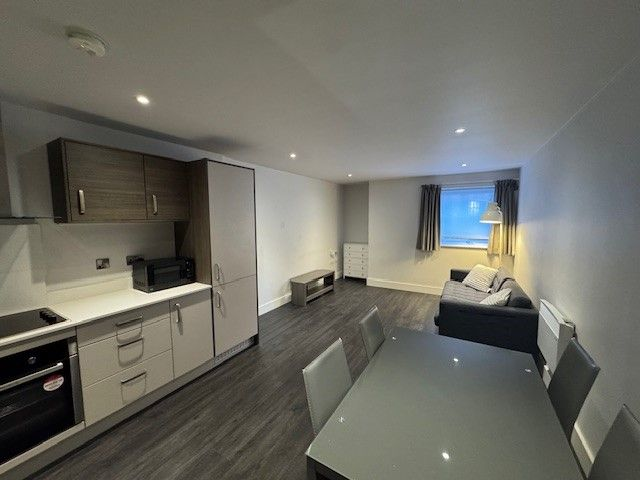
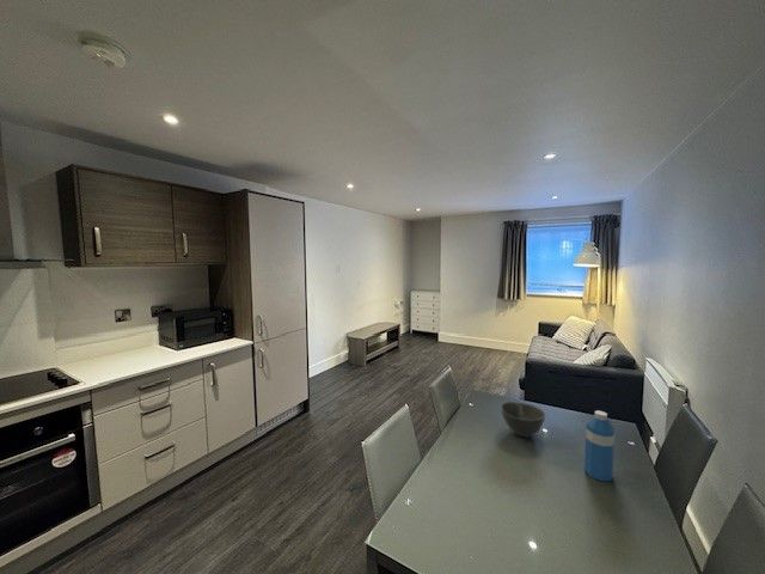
+ bowl (521, 421)
+ water bottle (599, 442)
